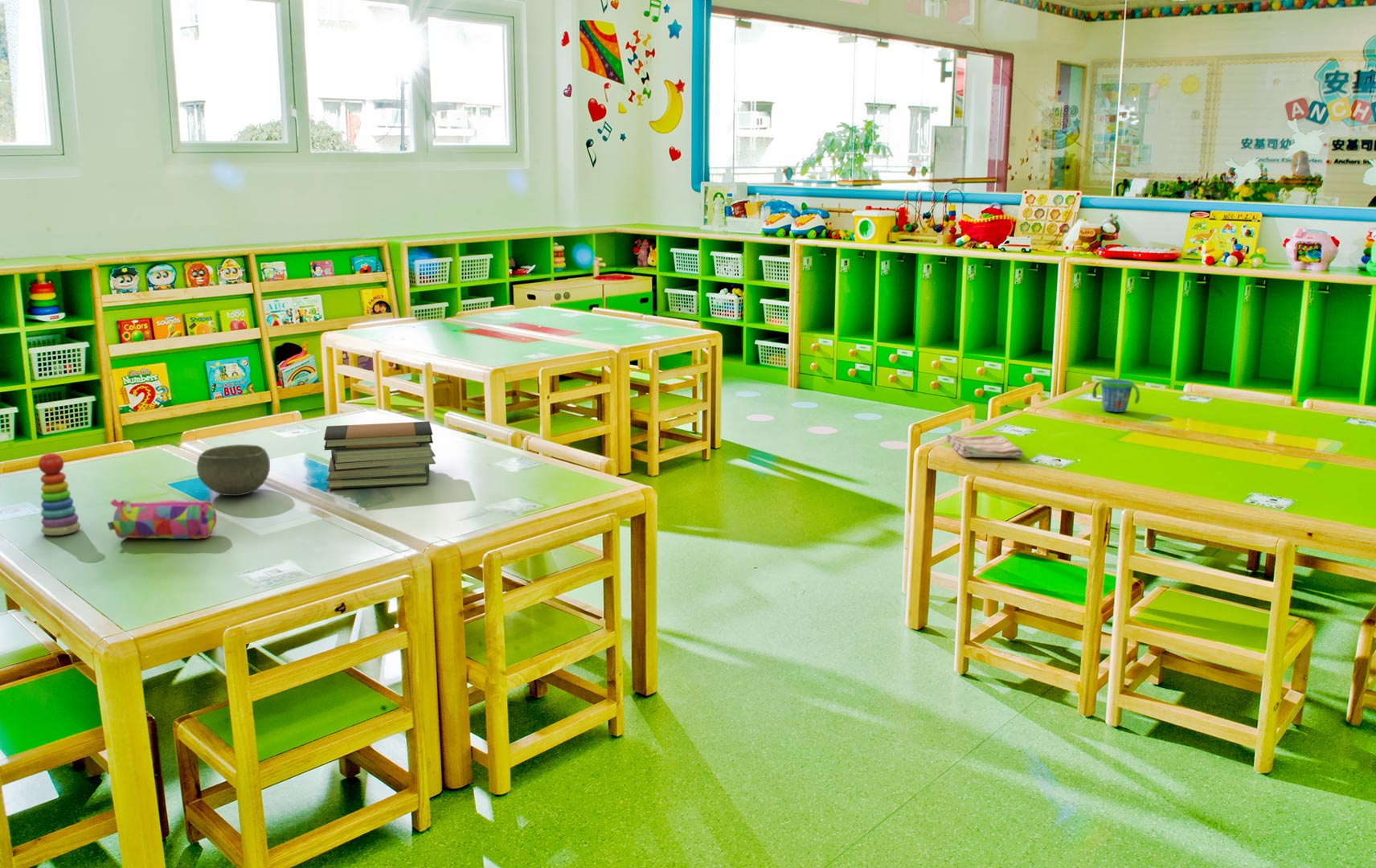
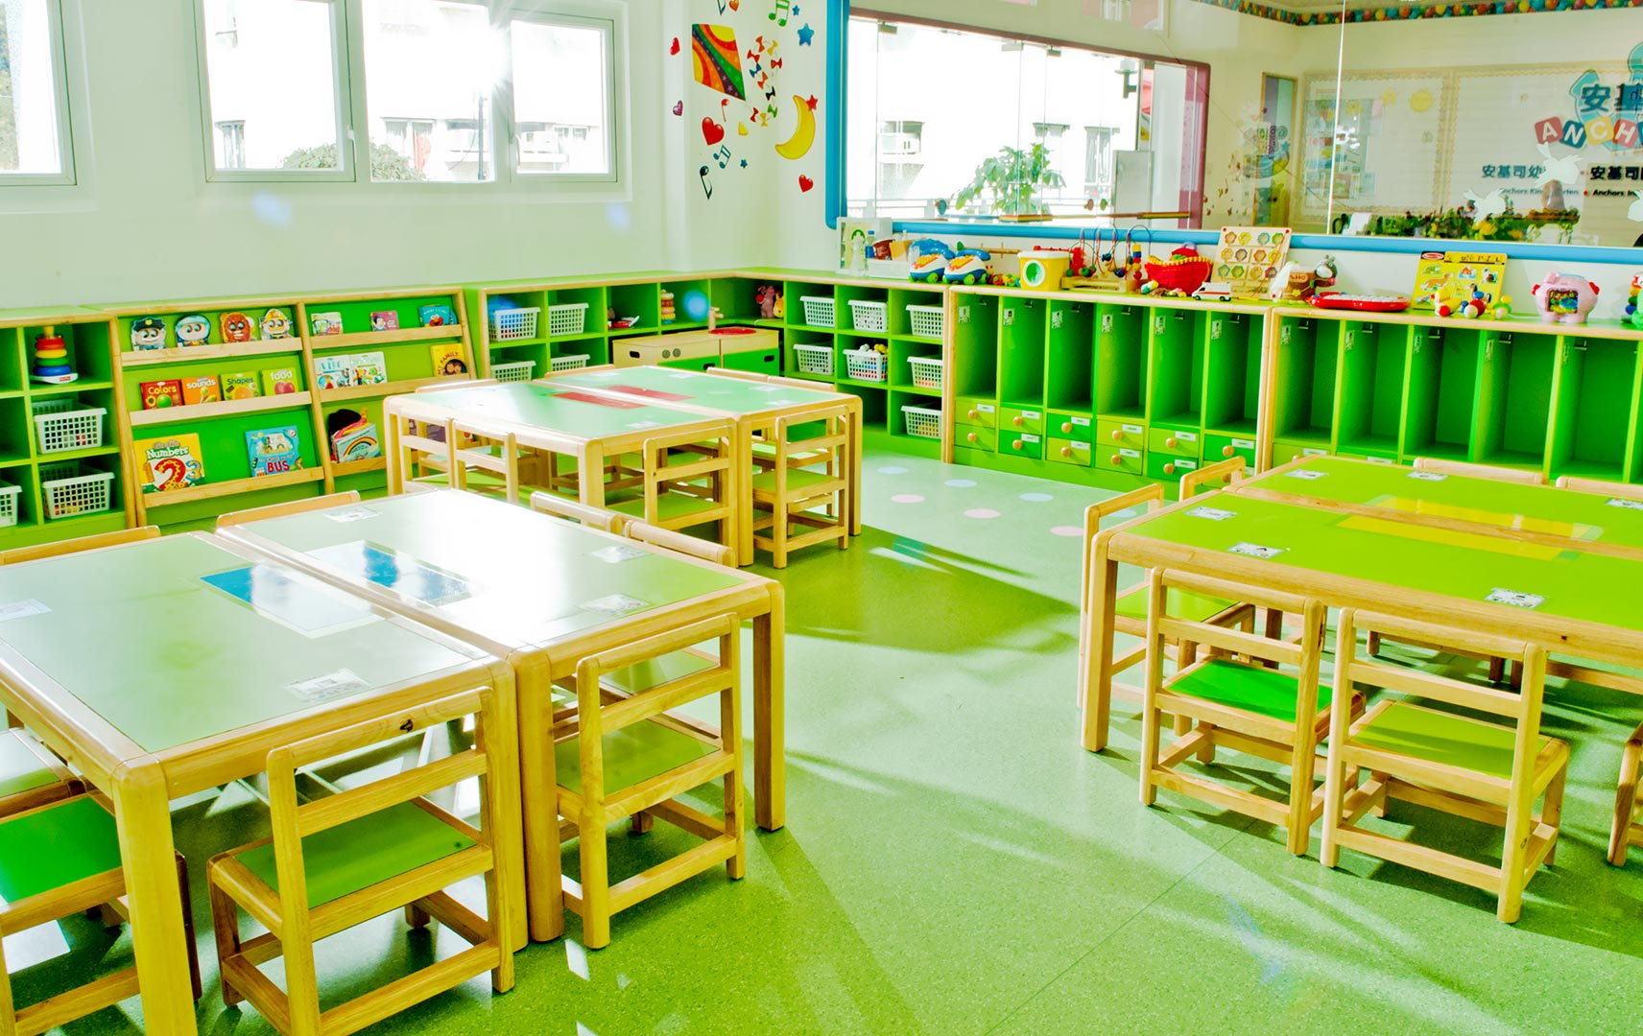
- book stack (380, 454)
- dish towel (983, 443)
- pencil case (163, 518)
- bowl (235, 472)
- snack cup (1116, 395)
- stacking toy (56, 492)
